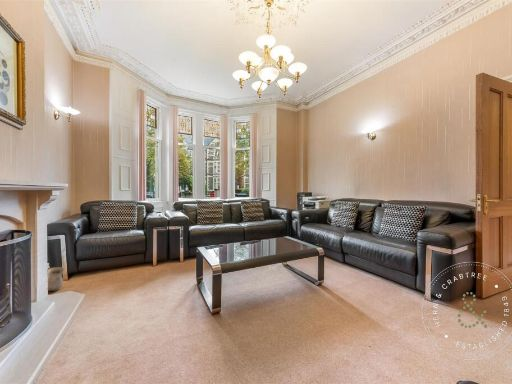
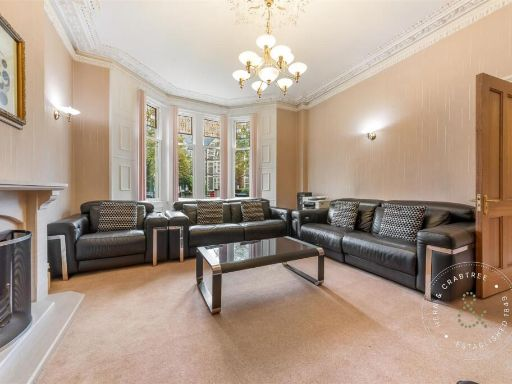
- vase (55, 279)
